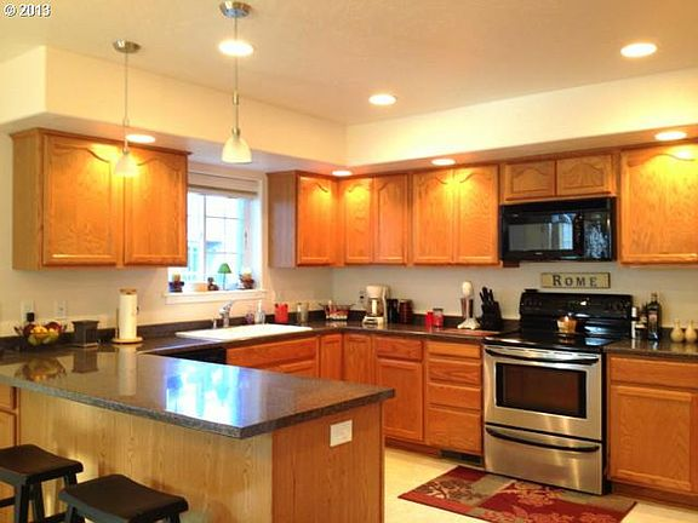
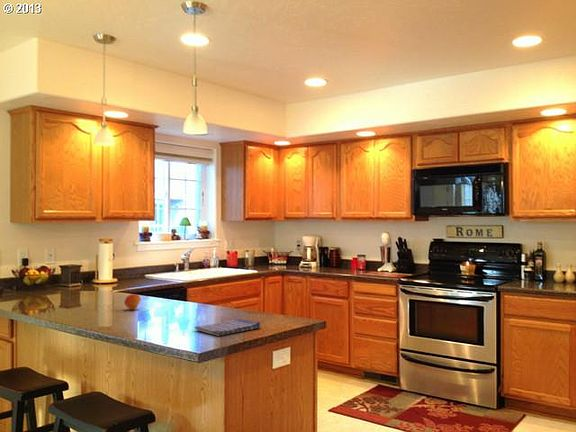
+ dish towel (228, 325)
+ fruit (132, 301)
